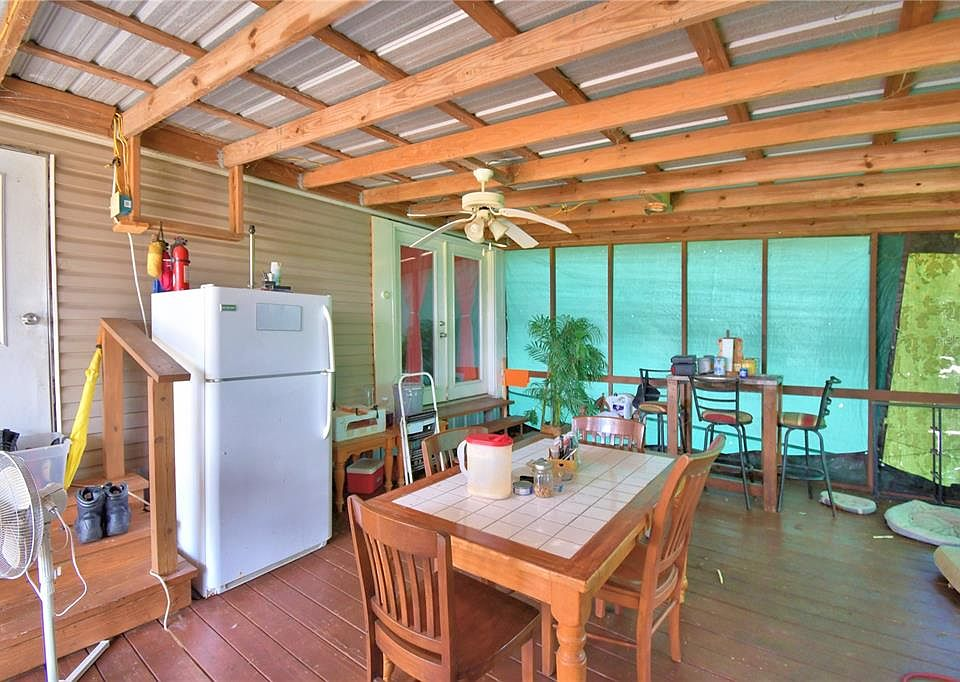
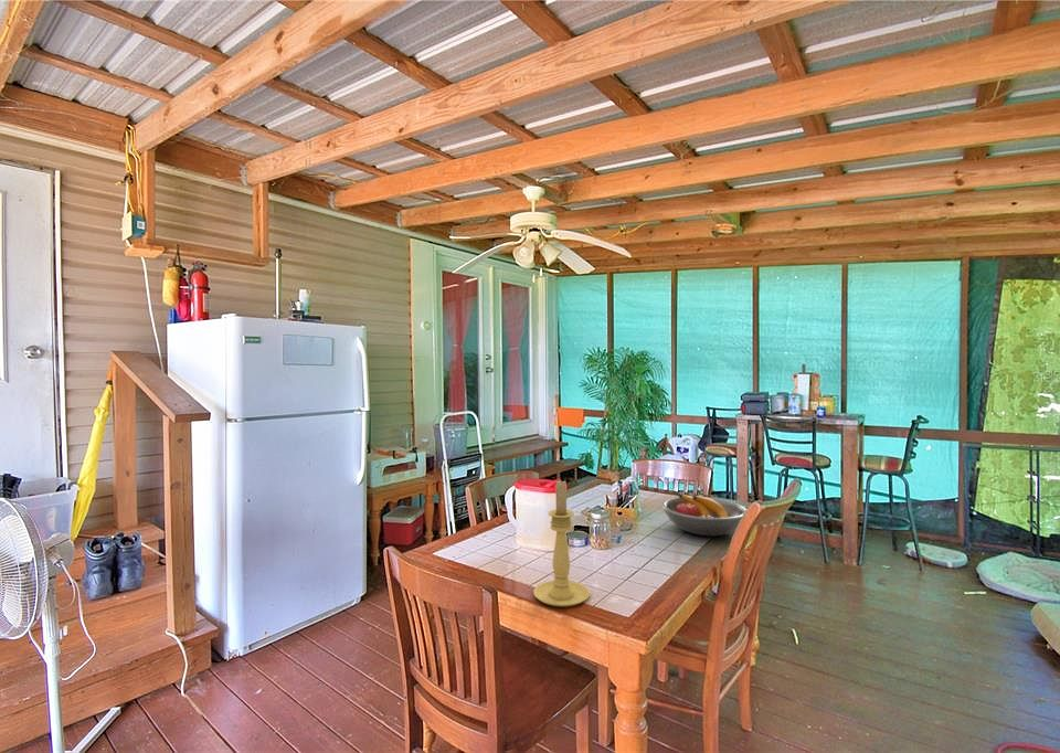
+ candle holder (561, 538)
+ fruit bowl (703, 515)
